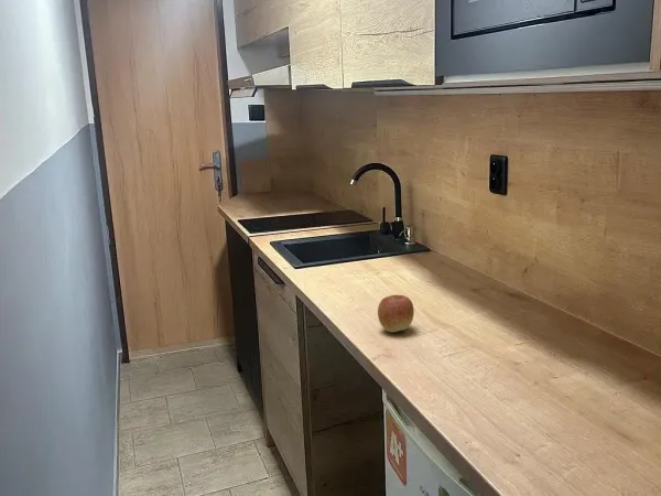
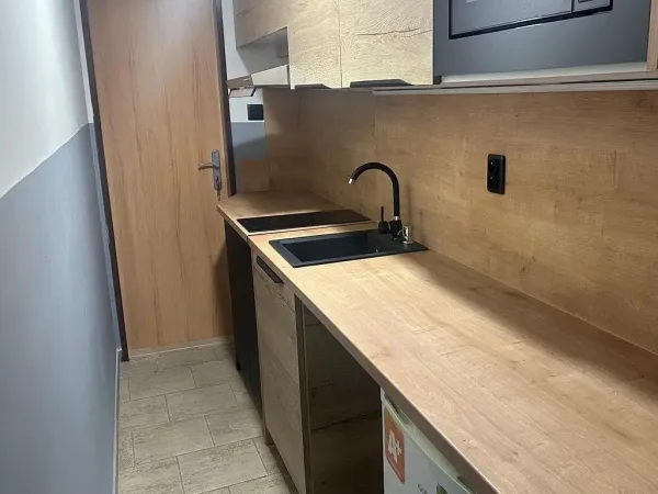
- apple (395, 313)
